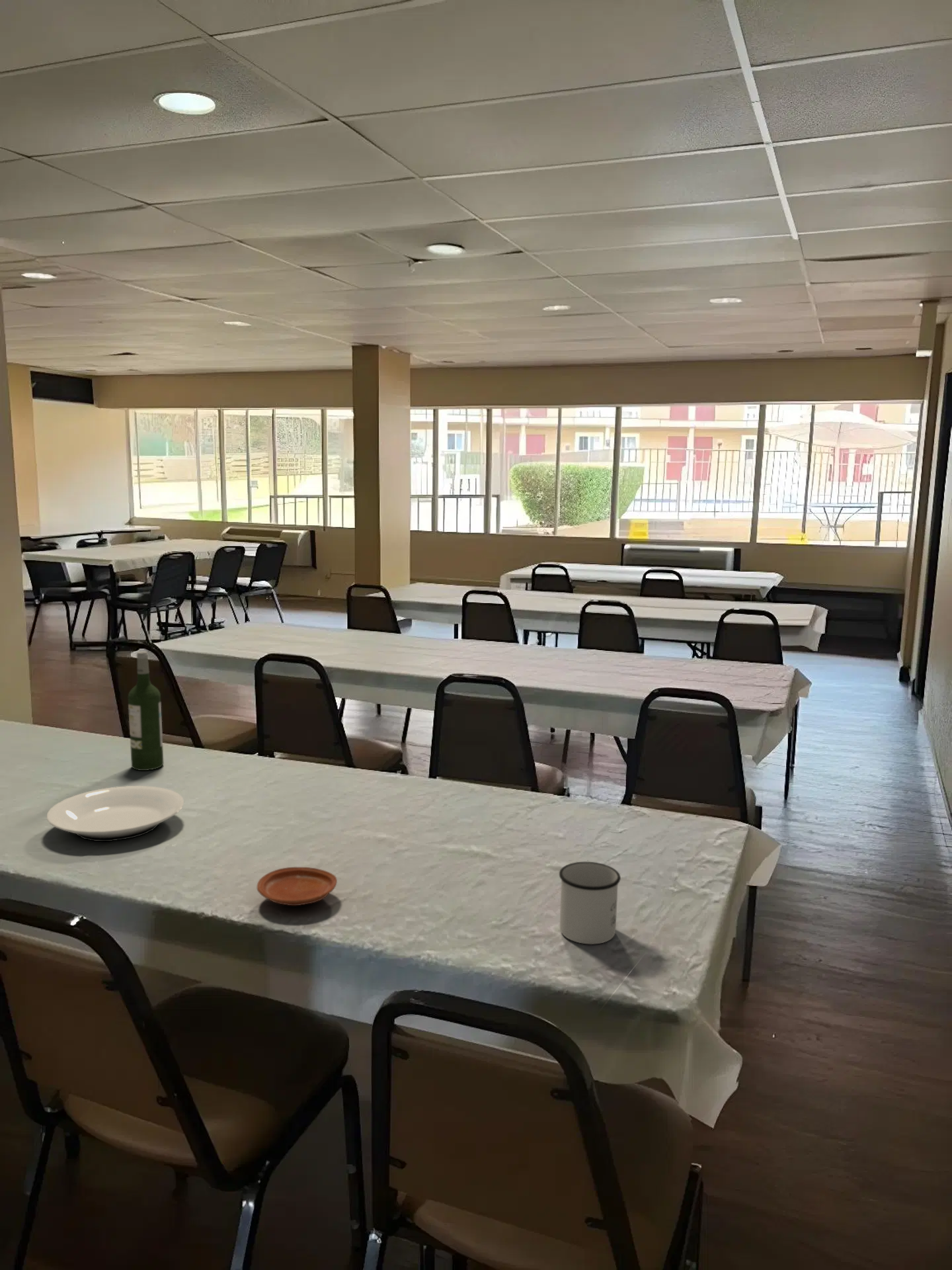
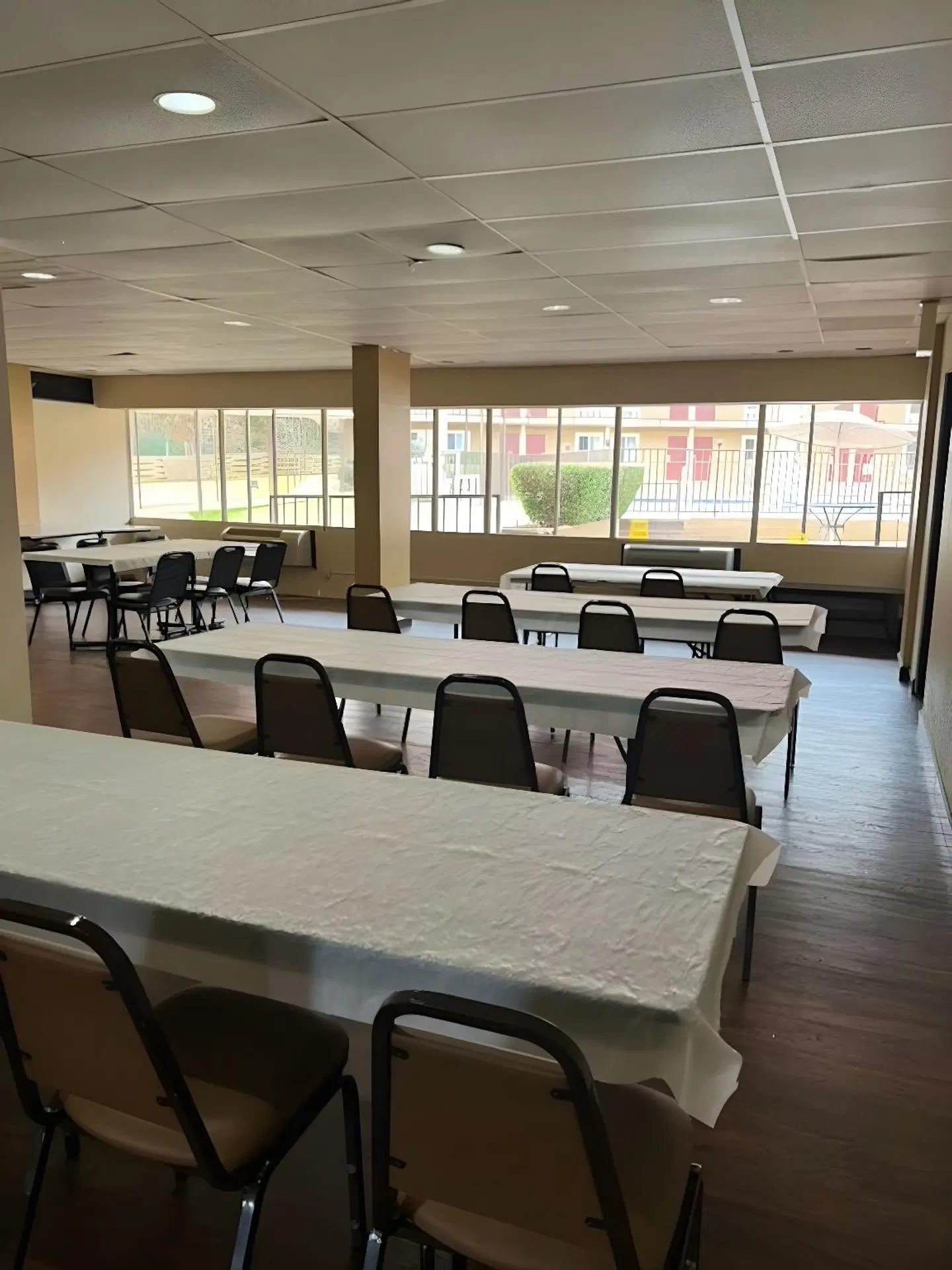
- mug (586, 898)
- plate (297, 890)
- wine bottle (145, 709)
- plate (117, 816)
